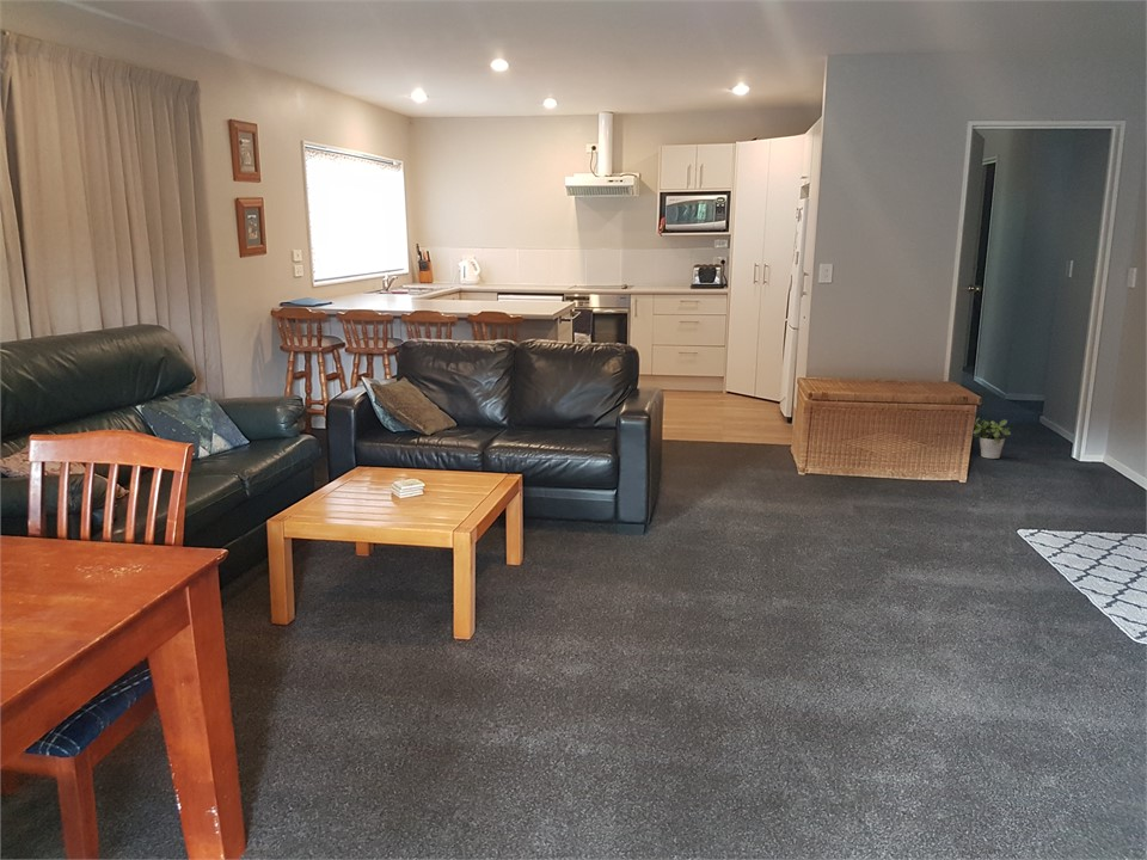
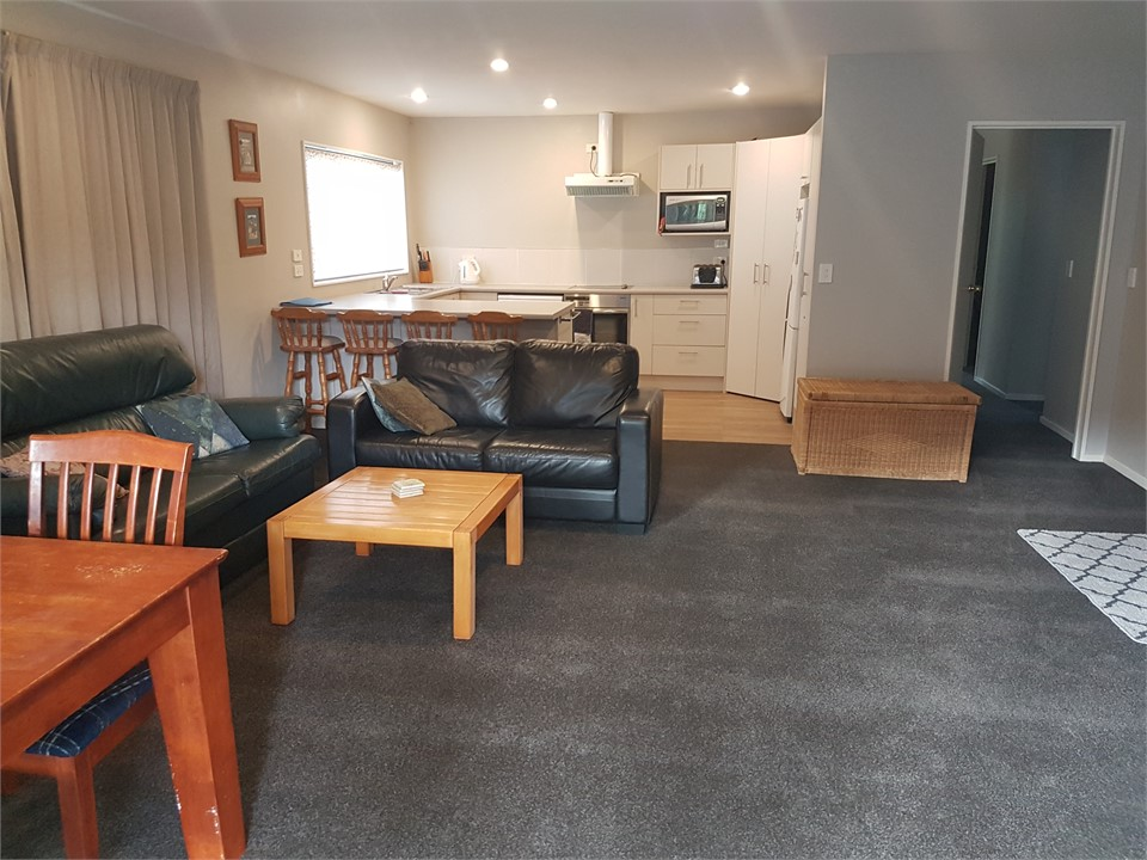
- potted plant (988, 437)
